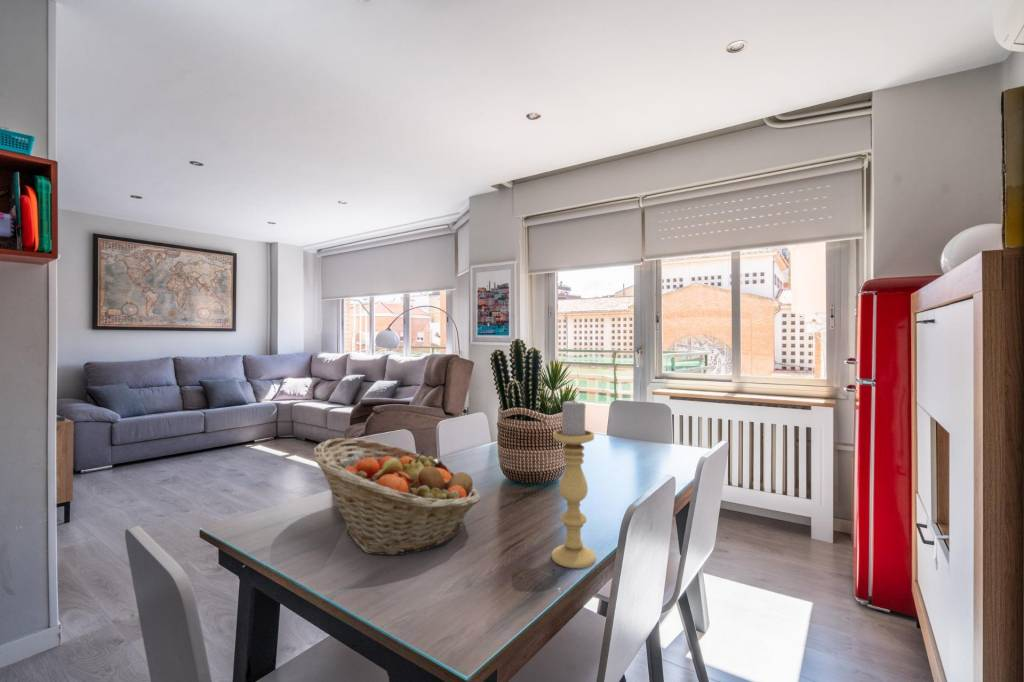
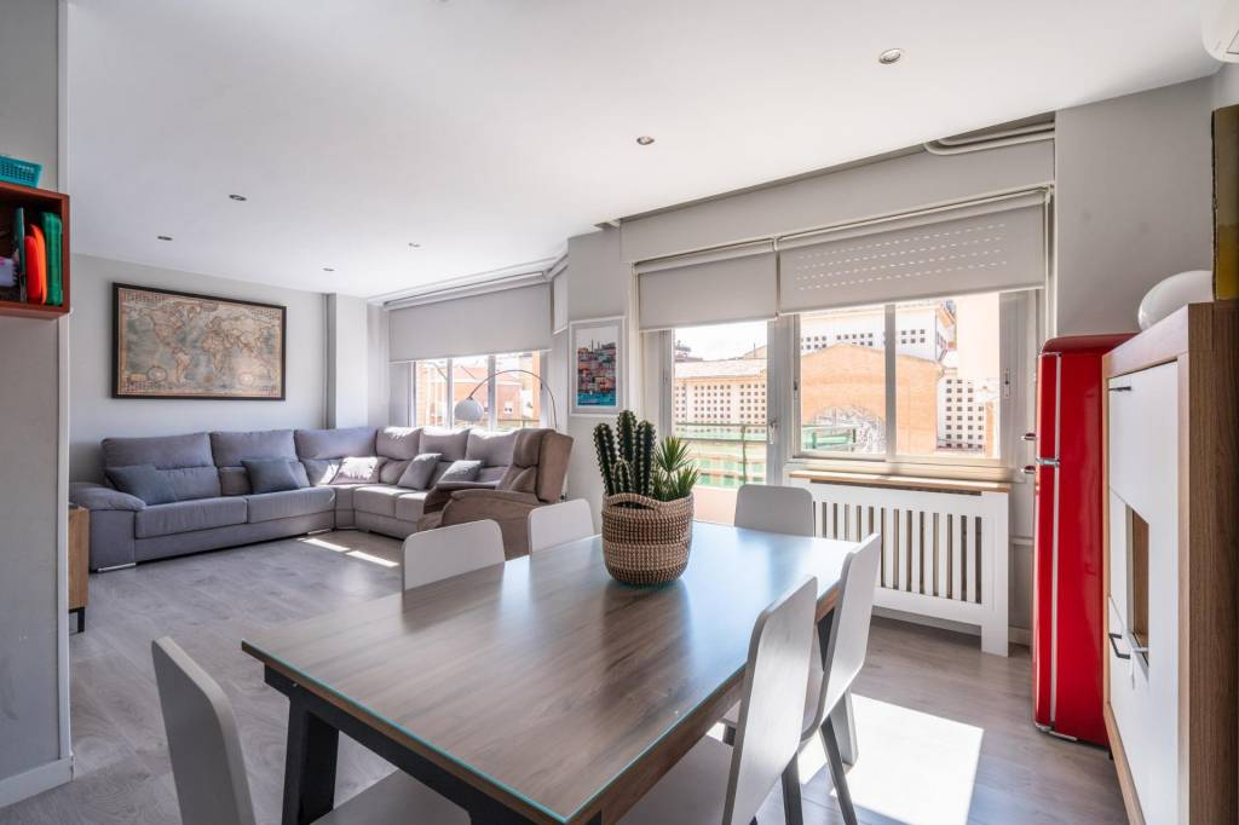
- fruit basket (397, 484)
- candle holder (573, 478)
